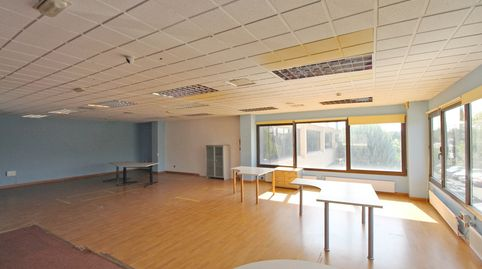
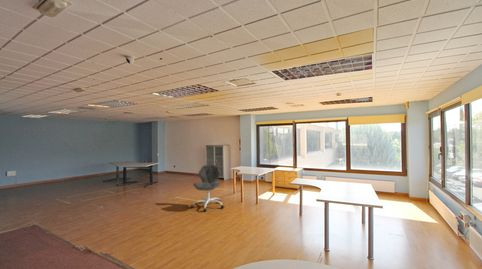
+ office chair (208, 186)
